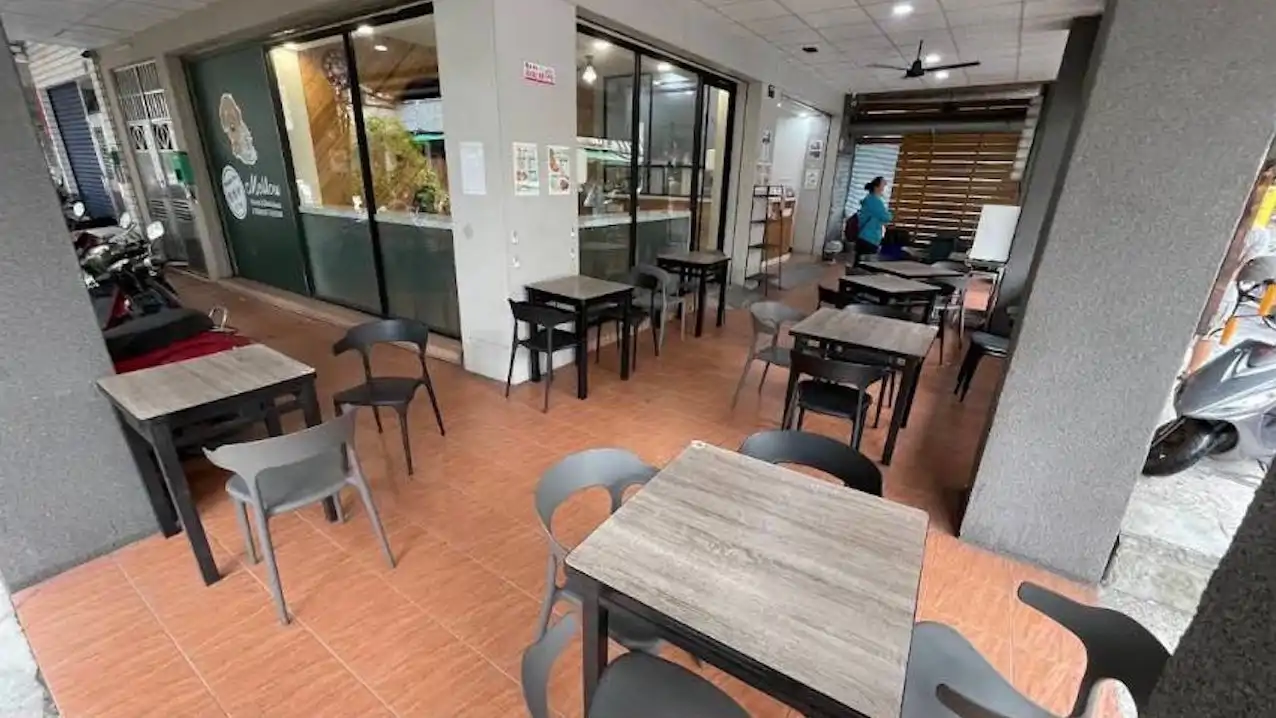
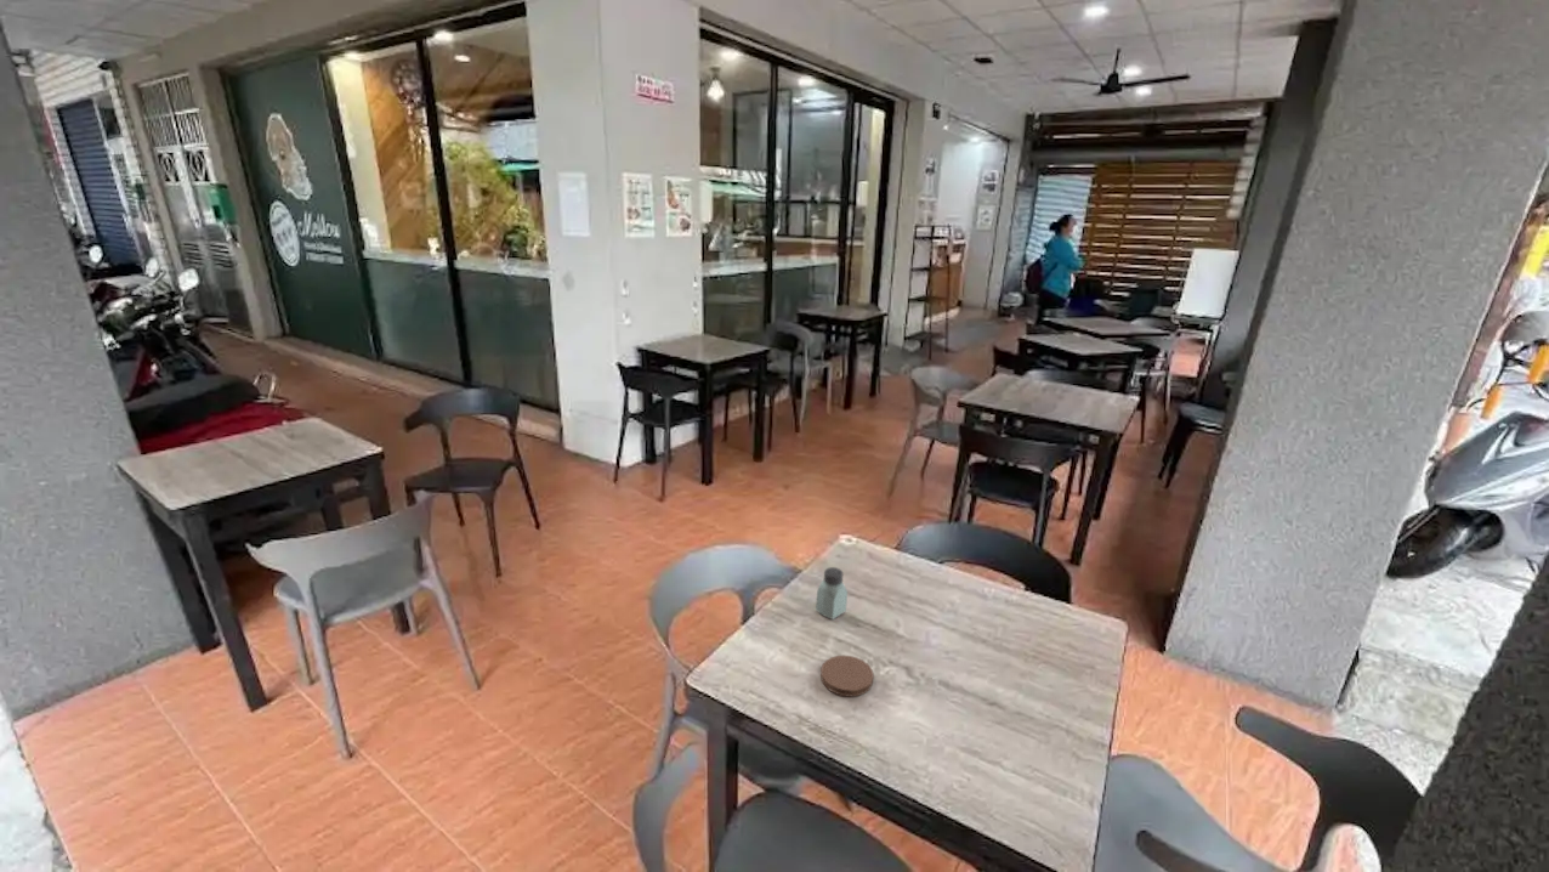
+ coaster (846, 674)
+ saltshaker (832, 591)
